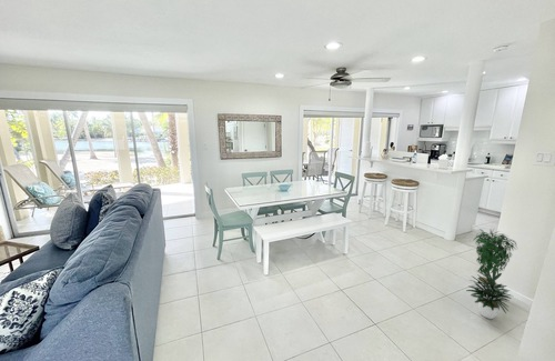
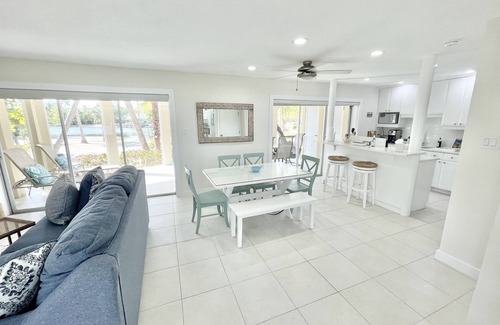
- potted plant (490, 269)
